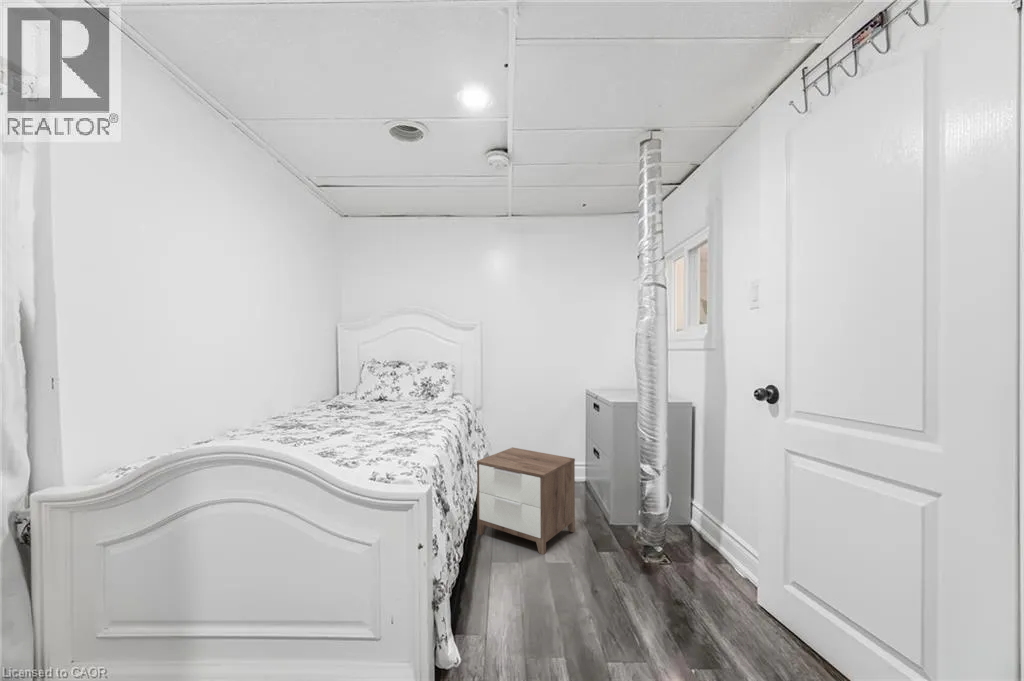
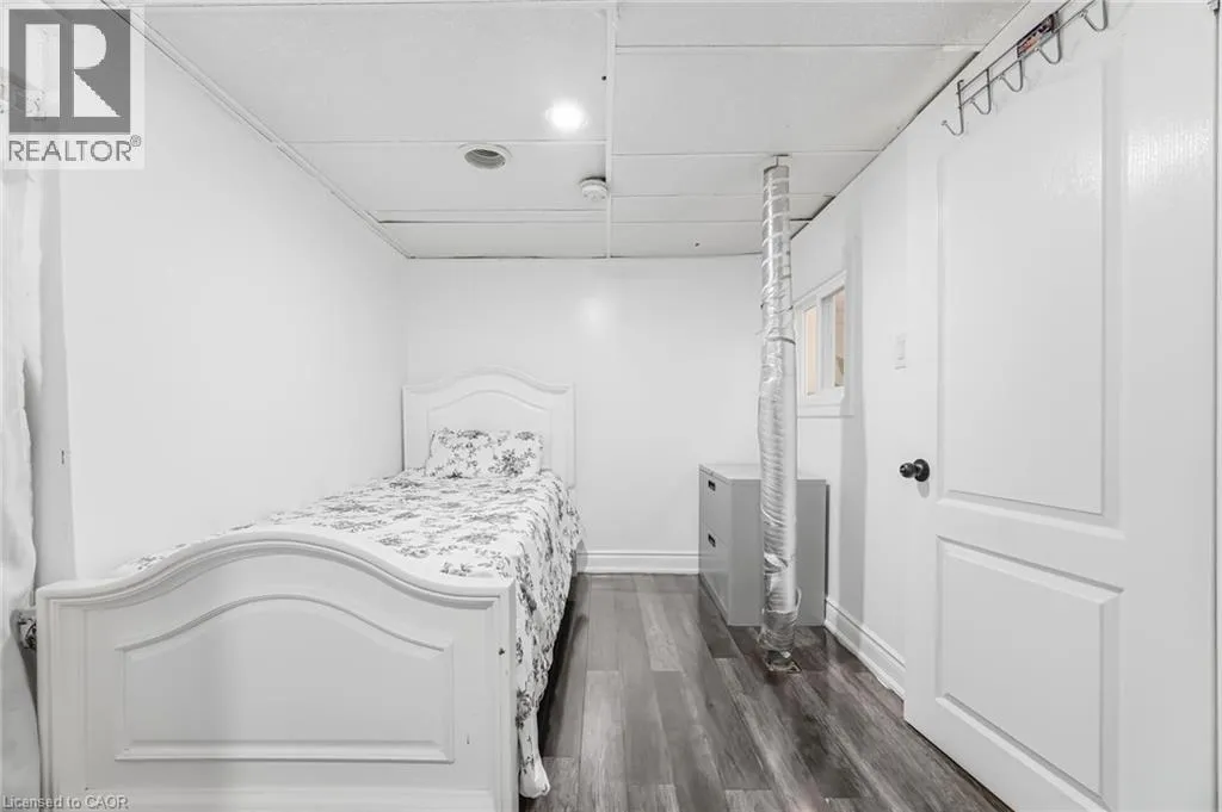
- nightstand (526, 496)
